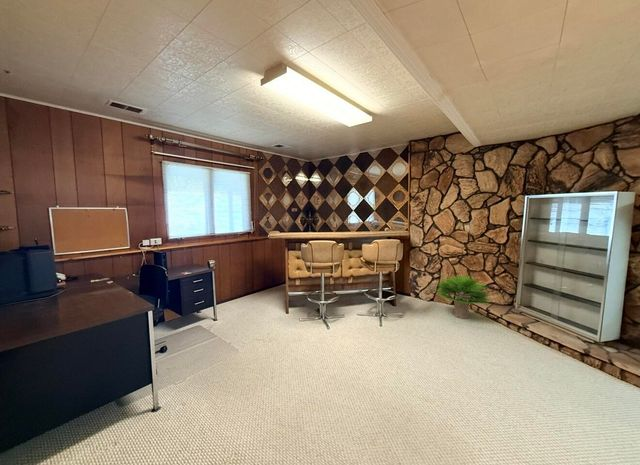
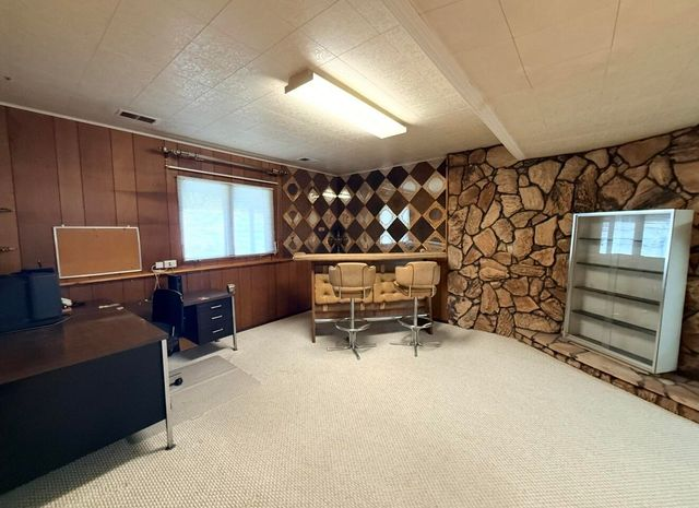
- potted plant (461, 294)
